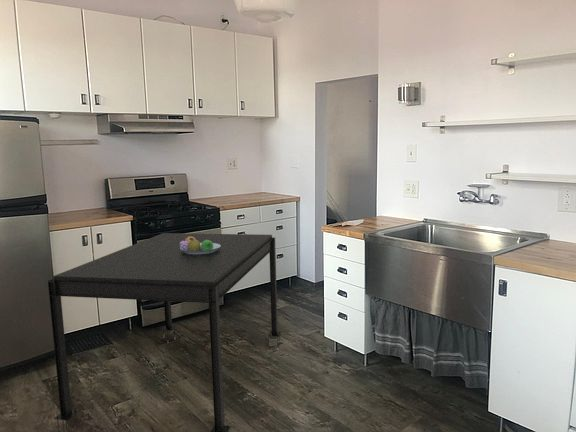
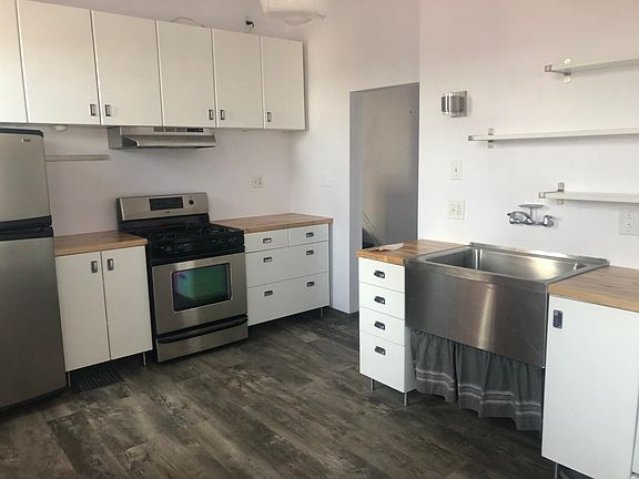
- fruit bowl (200, 243)
- dining table (175, 326)
